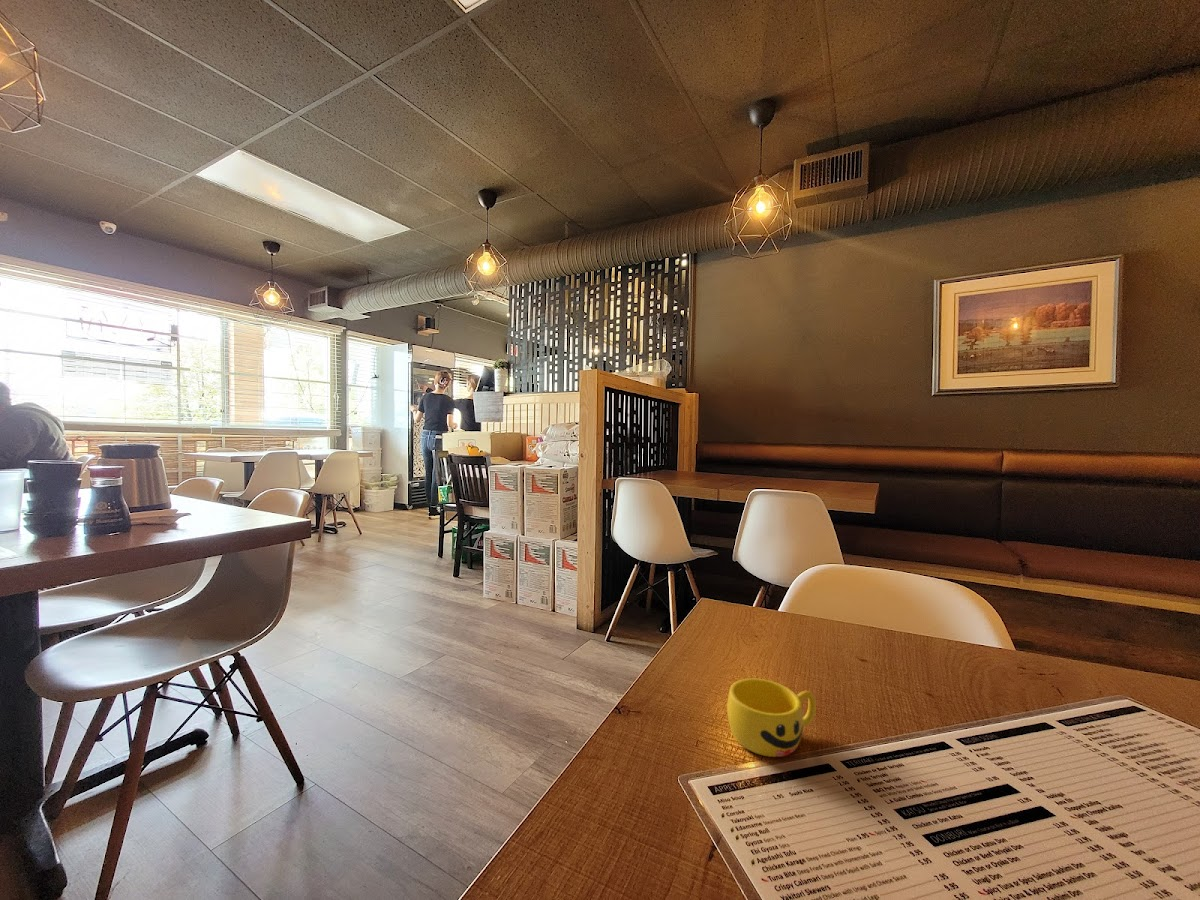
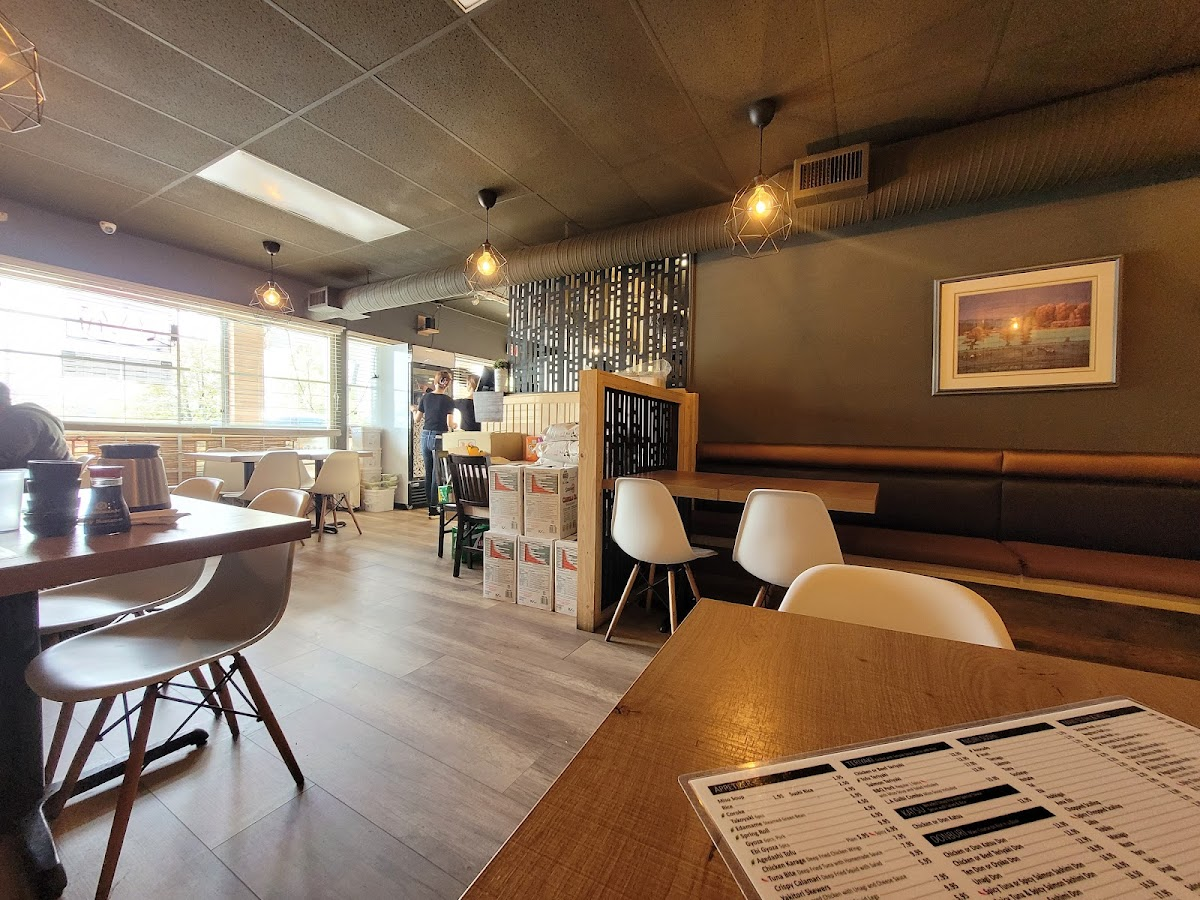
- cup (774, 715)
